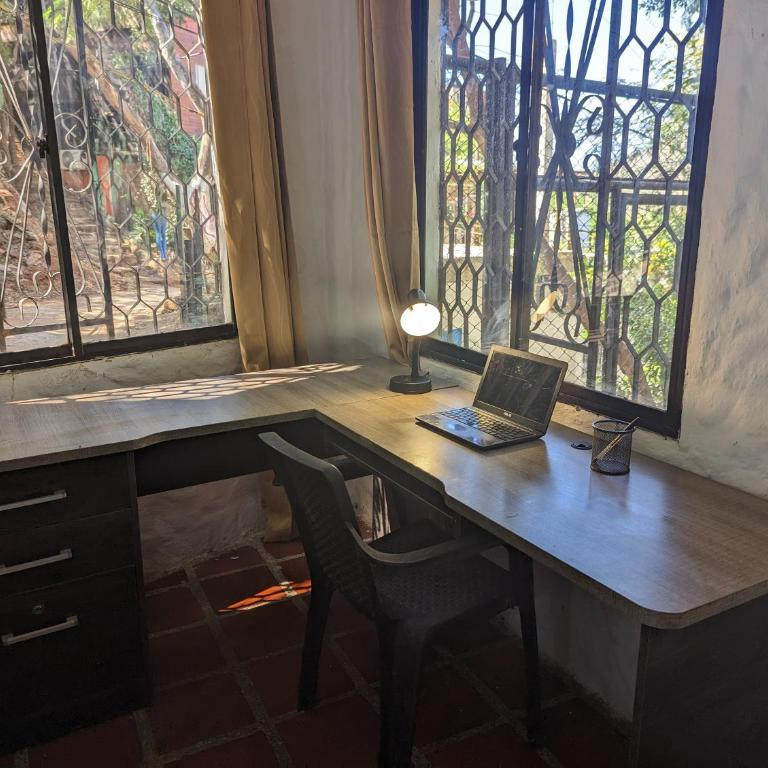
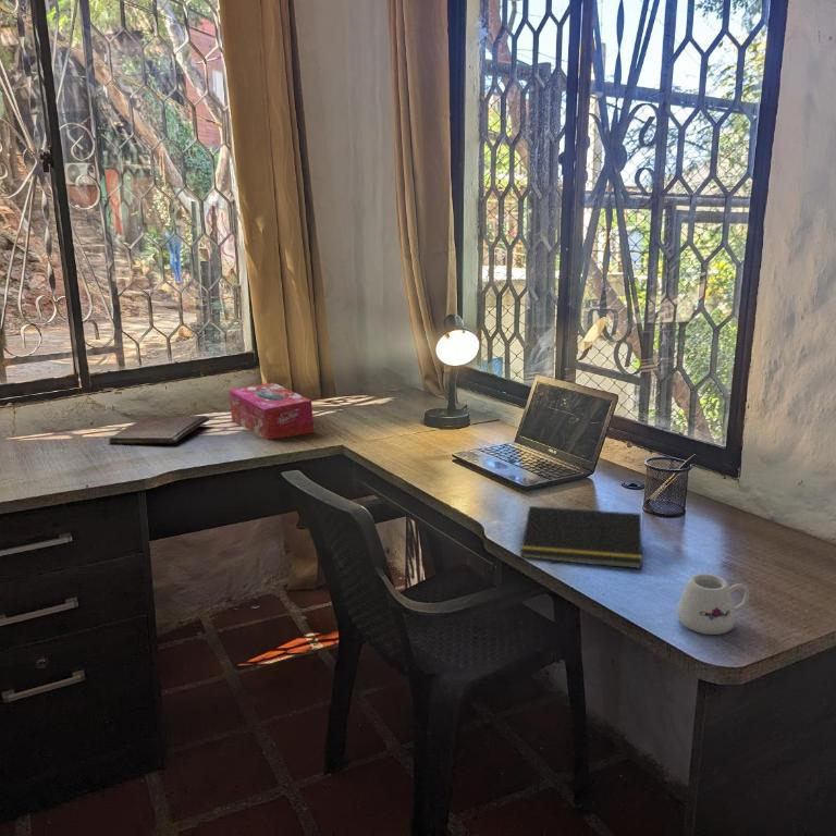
+ notepad (581, 534)
+ tissue box (270, 410)
+ mug (715, 601)
+ book (160, 429)
